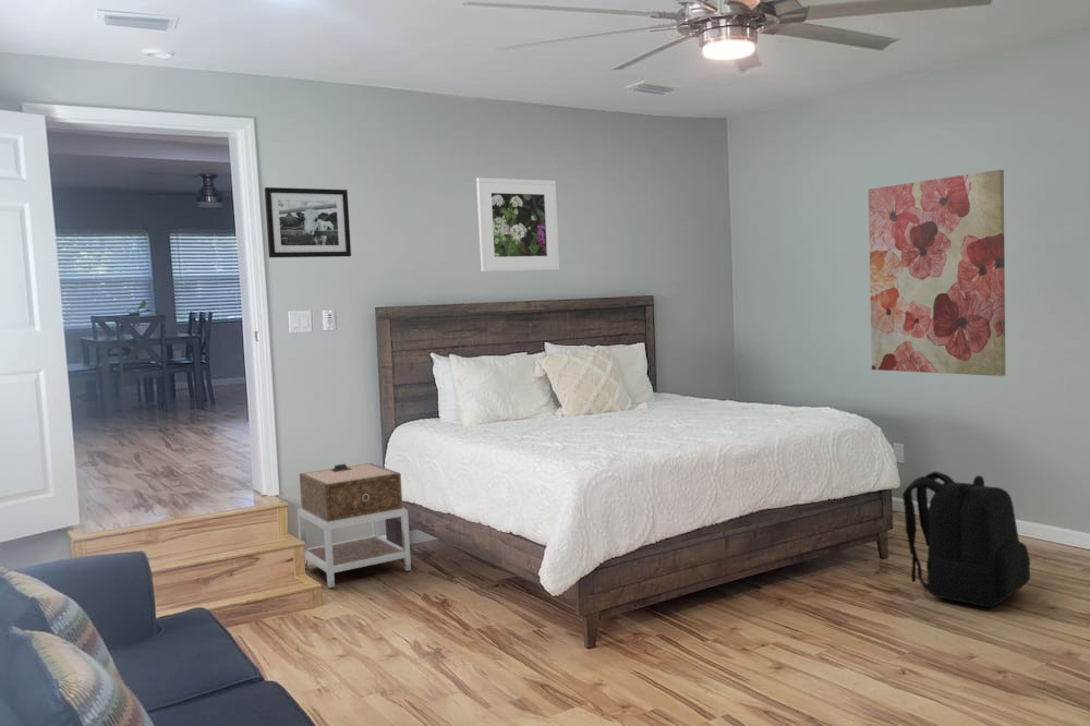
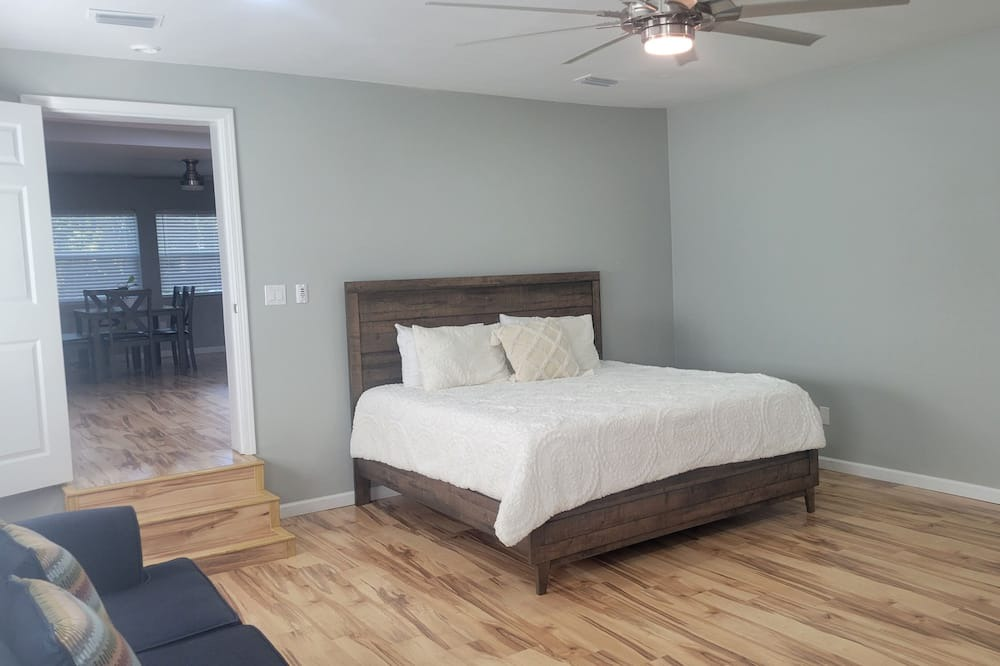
- picture frame (308, 222)
- nightstand (352, 519)
- wall art (932, 277)
- backpack (962, 535)
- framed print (519, 225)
